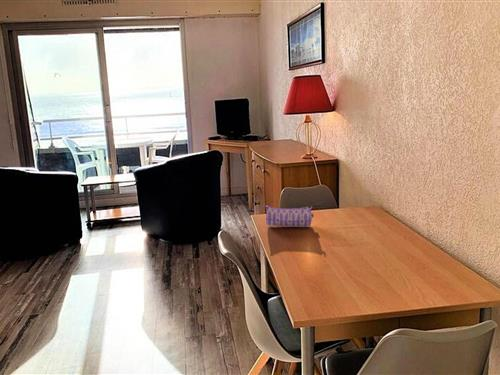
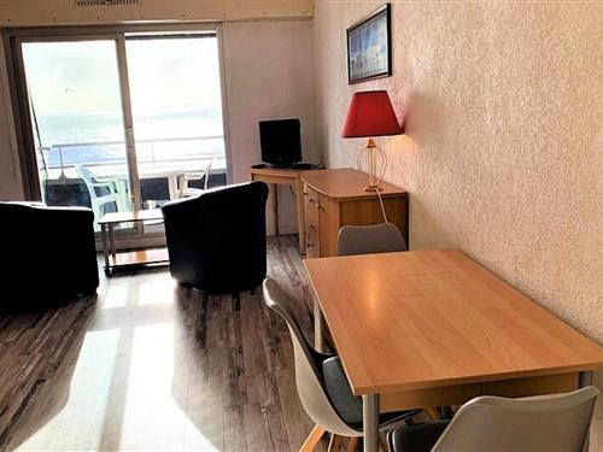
- pencil case (289, 216)
